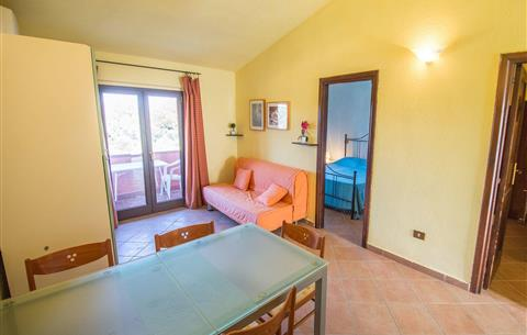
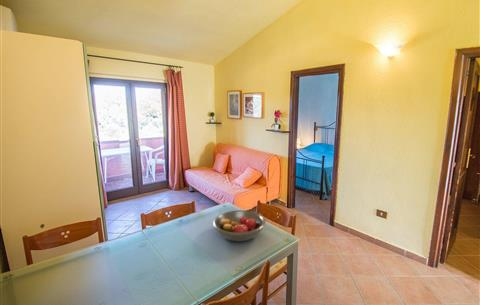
+ fruit bowl (239, 225)
